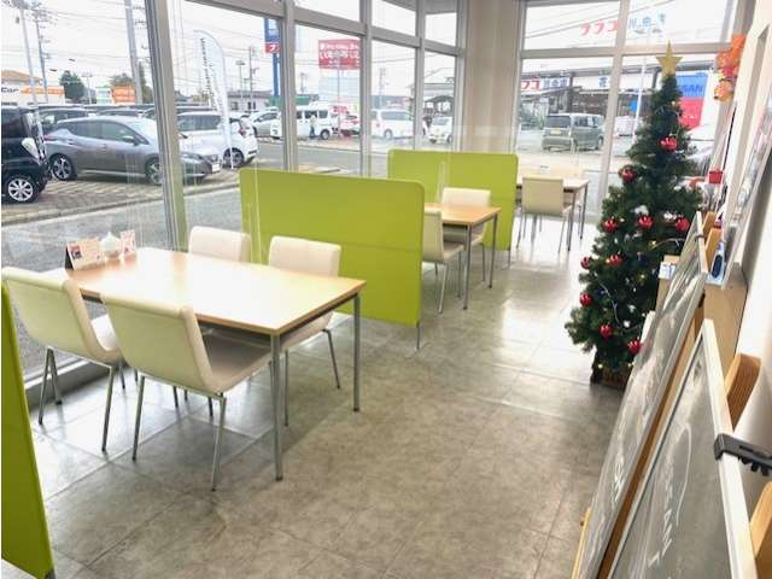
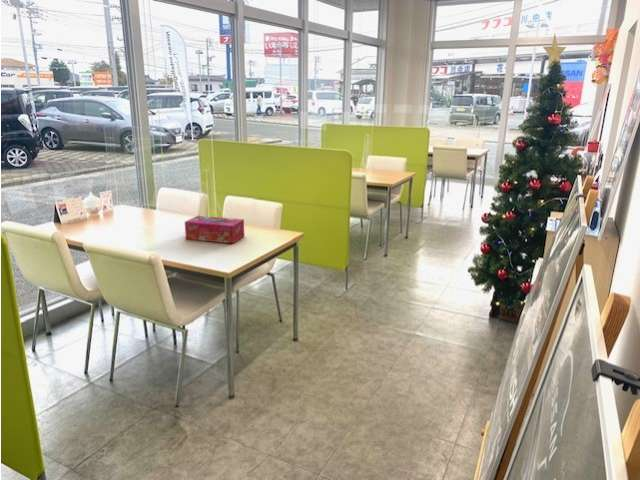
+ tissue box (215, 229)
